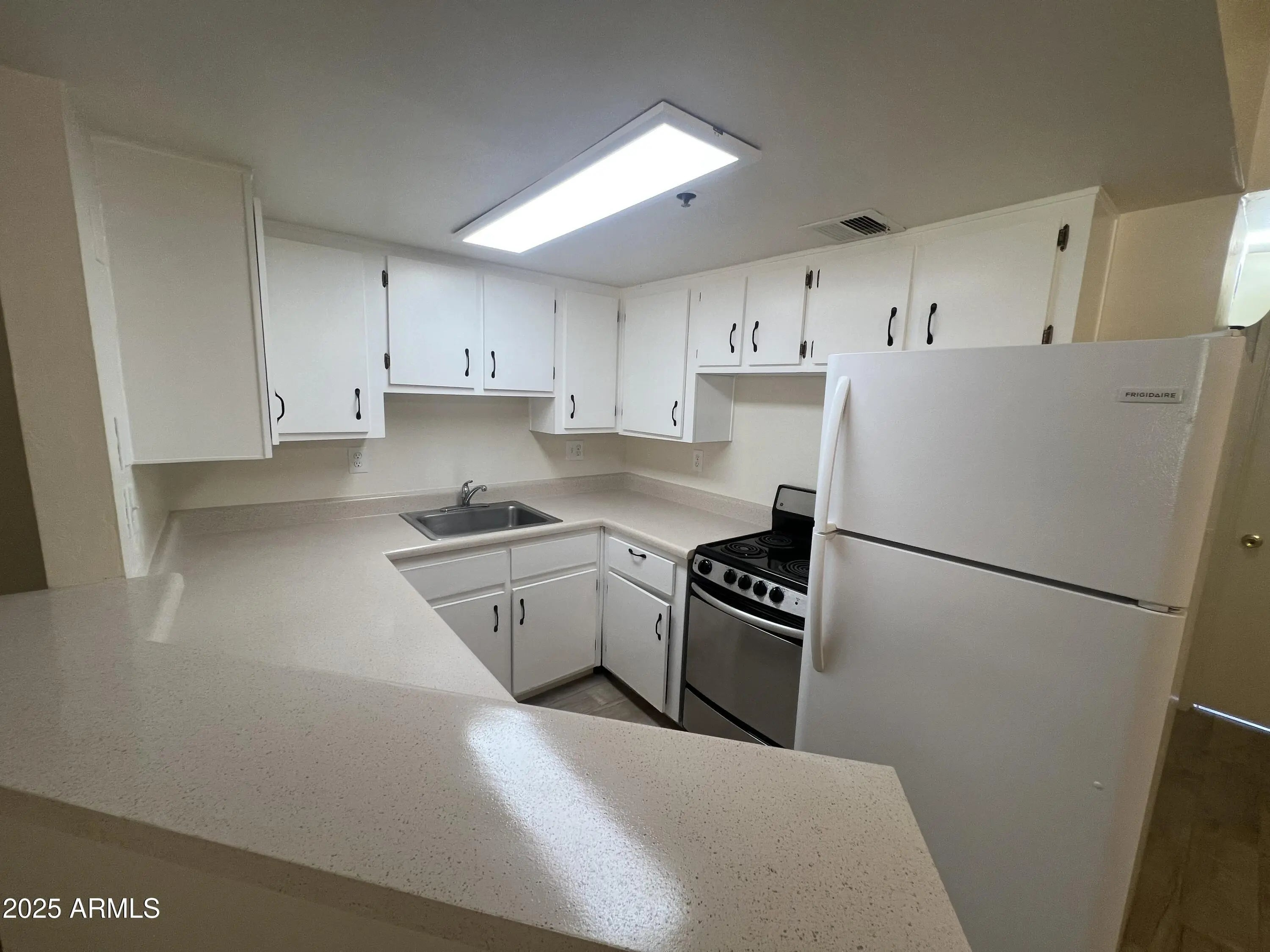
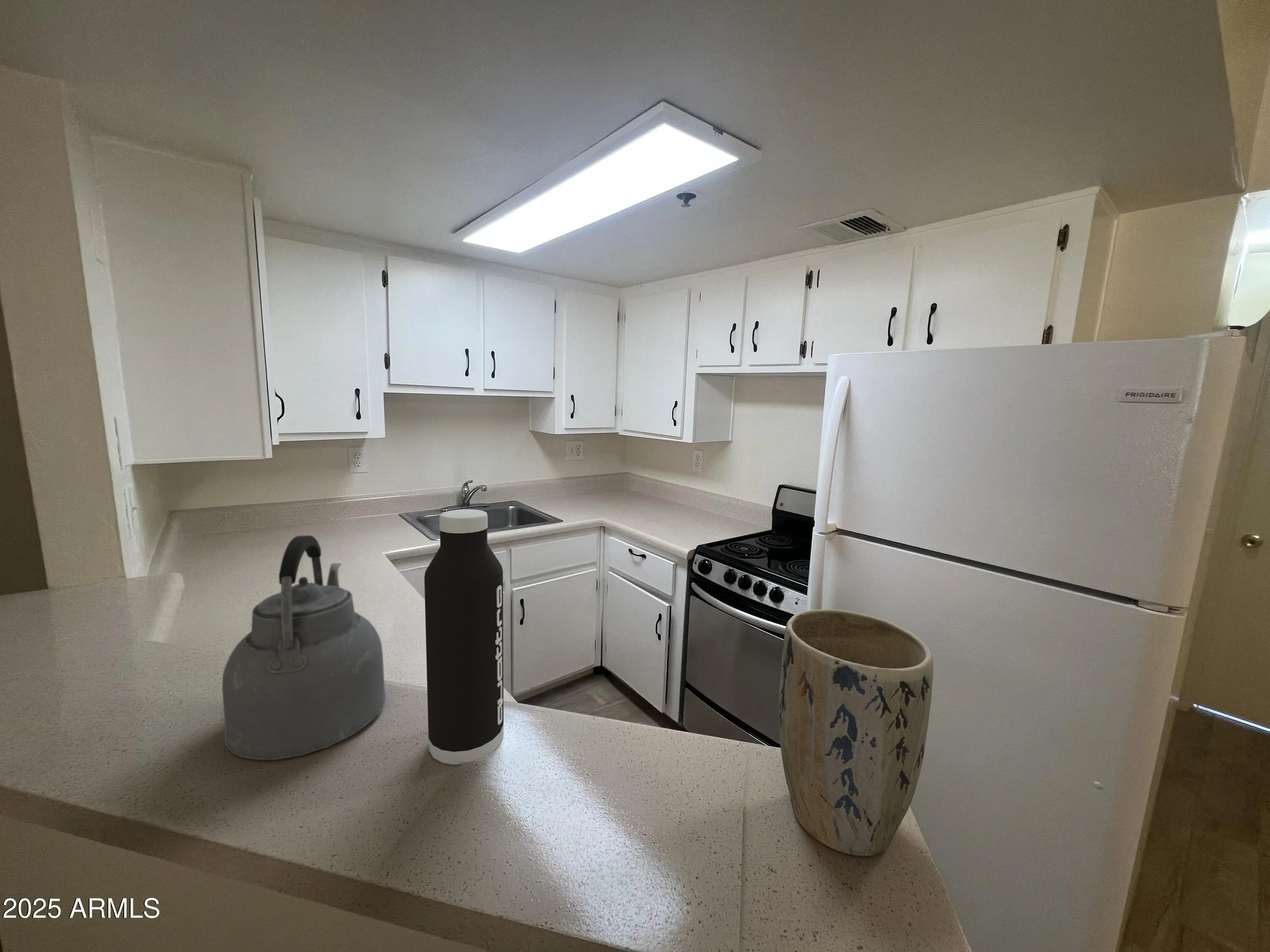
+ water bottle (466, 630)
+ kettle (315, 616)
+ plant pot (847, 727)
